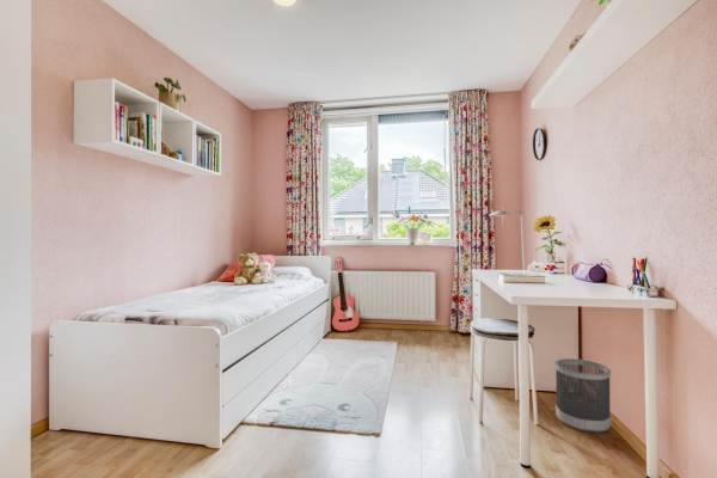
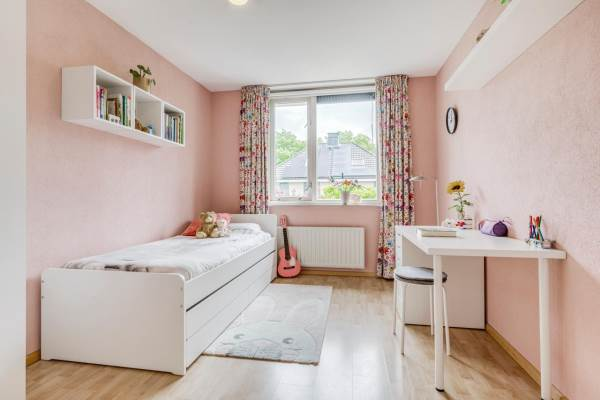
- wastebasket (582, 393)
